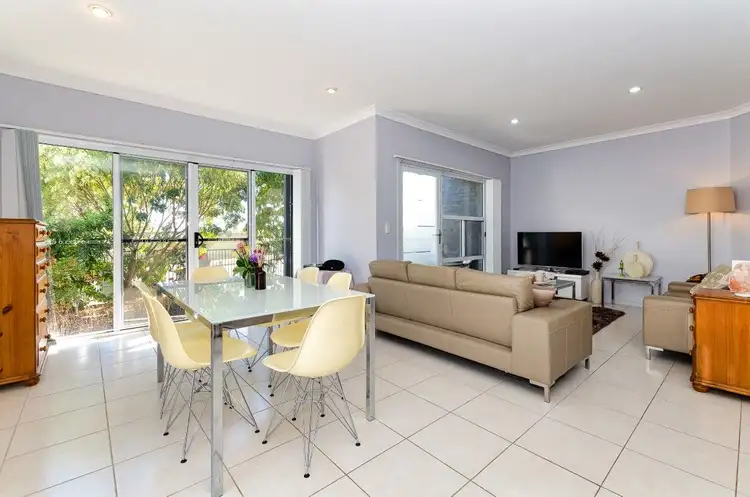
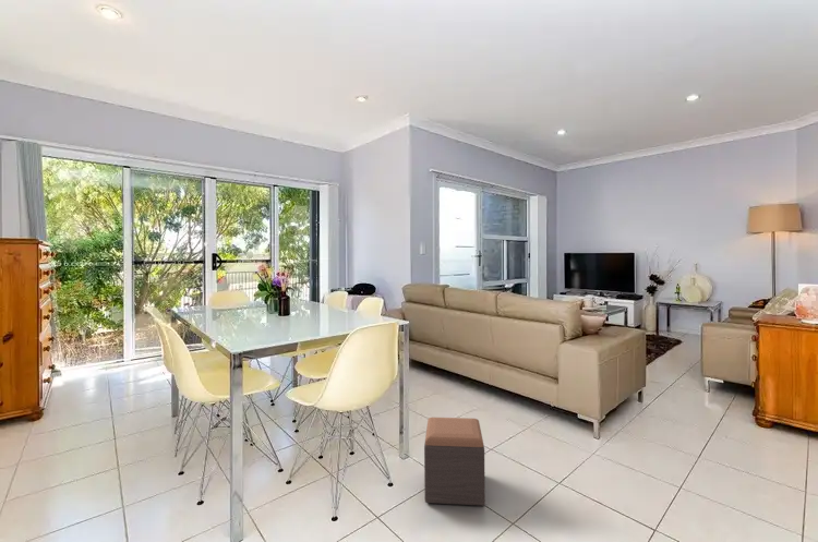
+ footstool (454, 456)
